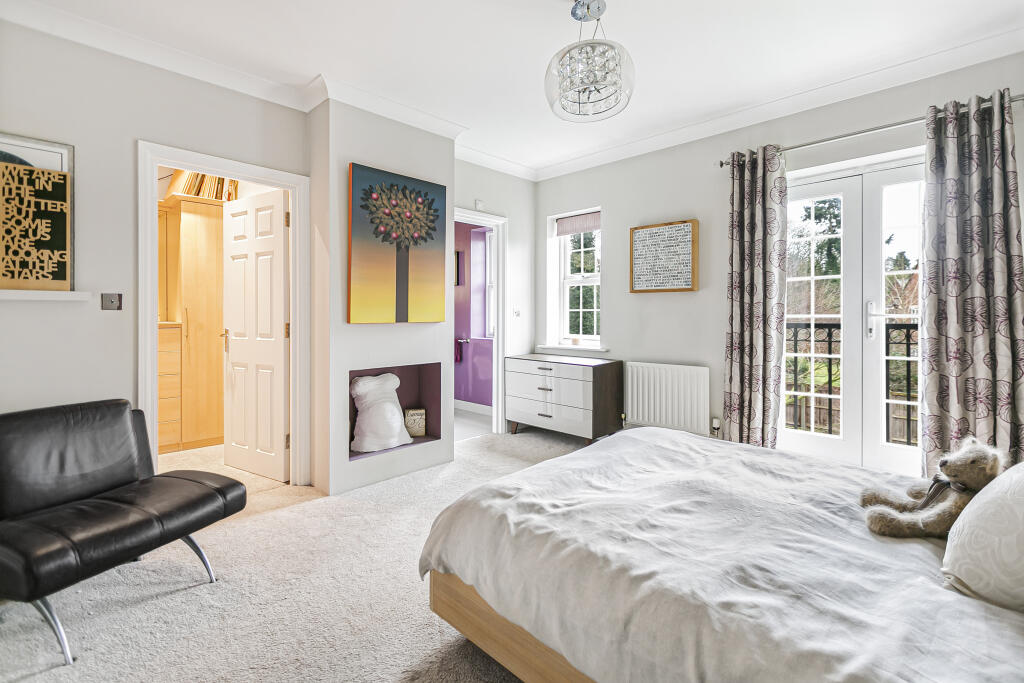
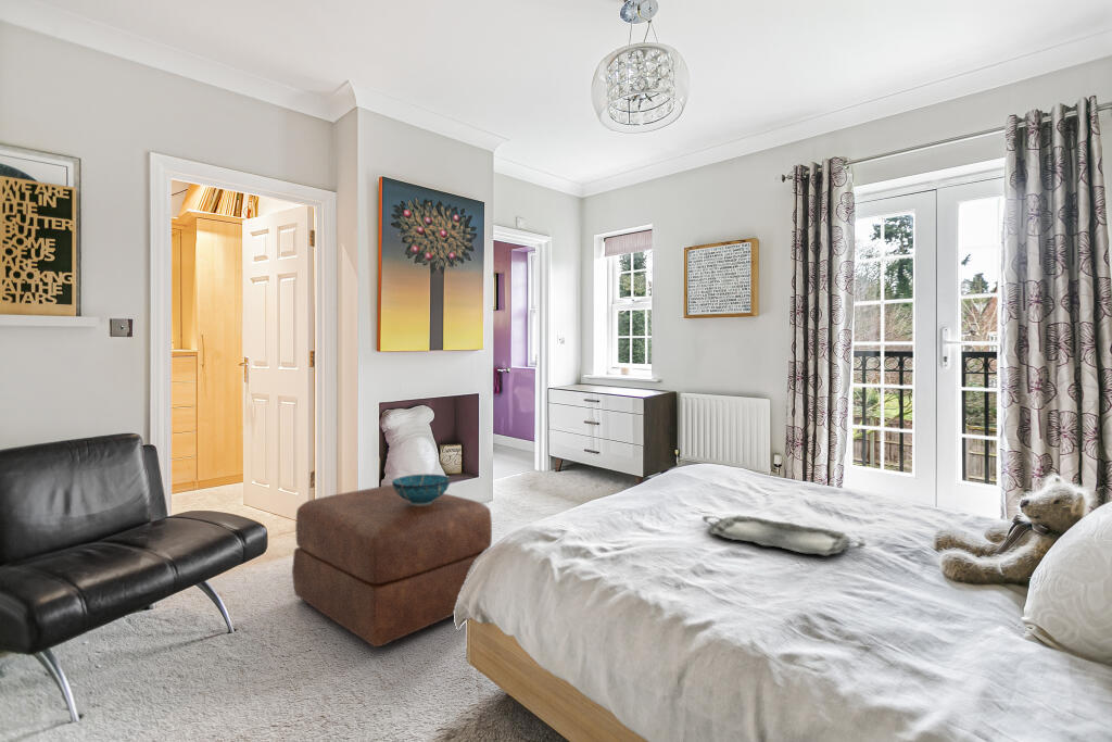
+ ottoman (393, 550)
+ decorative bowl (421, 490)
+ serving tray (776, 533)
